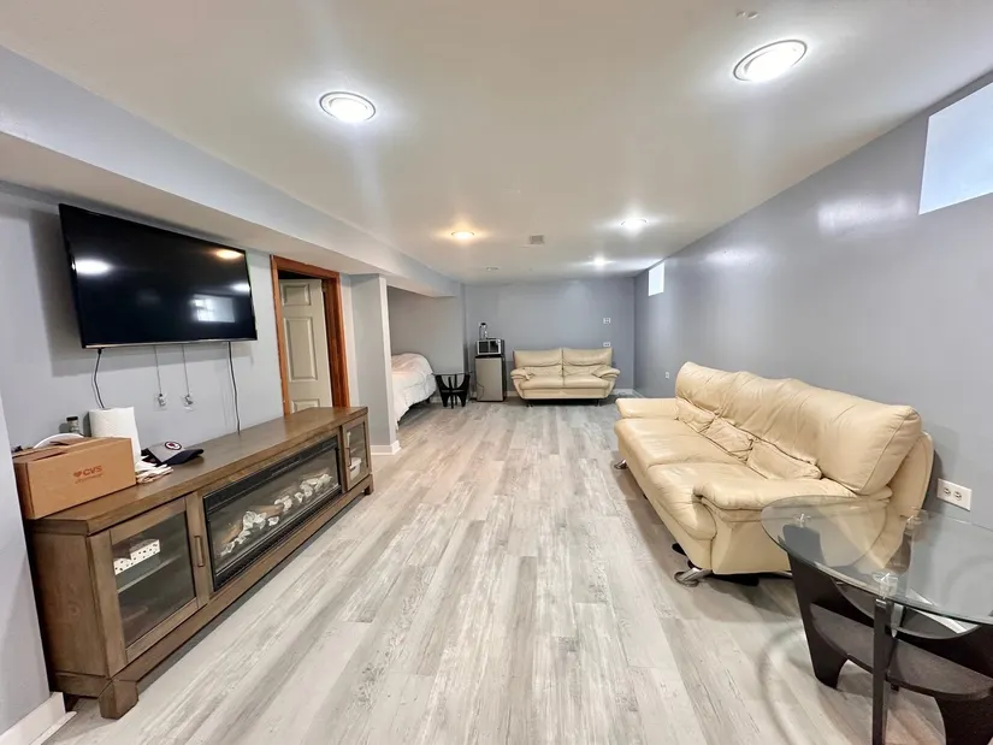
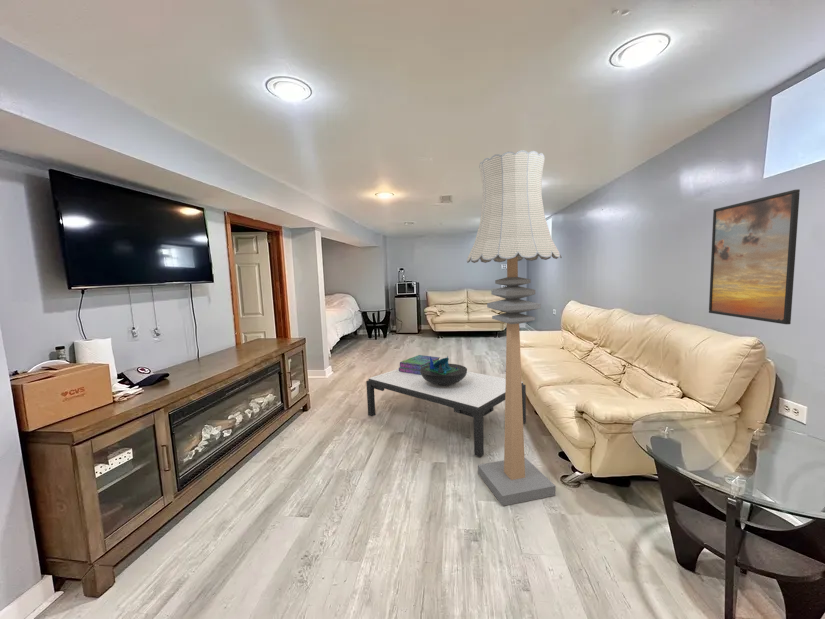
+ floor lamp (512, 329)
+ stack of books (420, 364)
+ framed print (747, 260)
+ coffee table (442, 399)
+ decorative bowl (443, 369)
